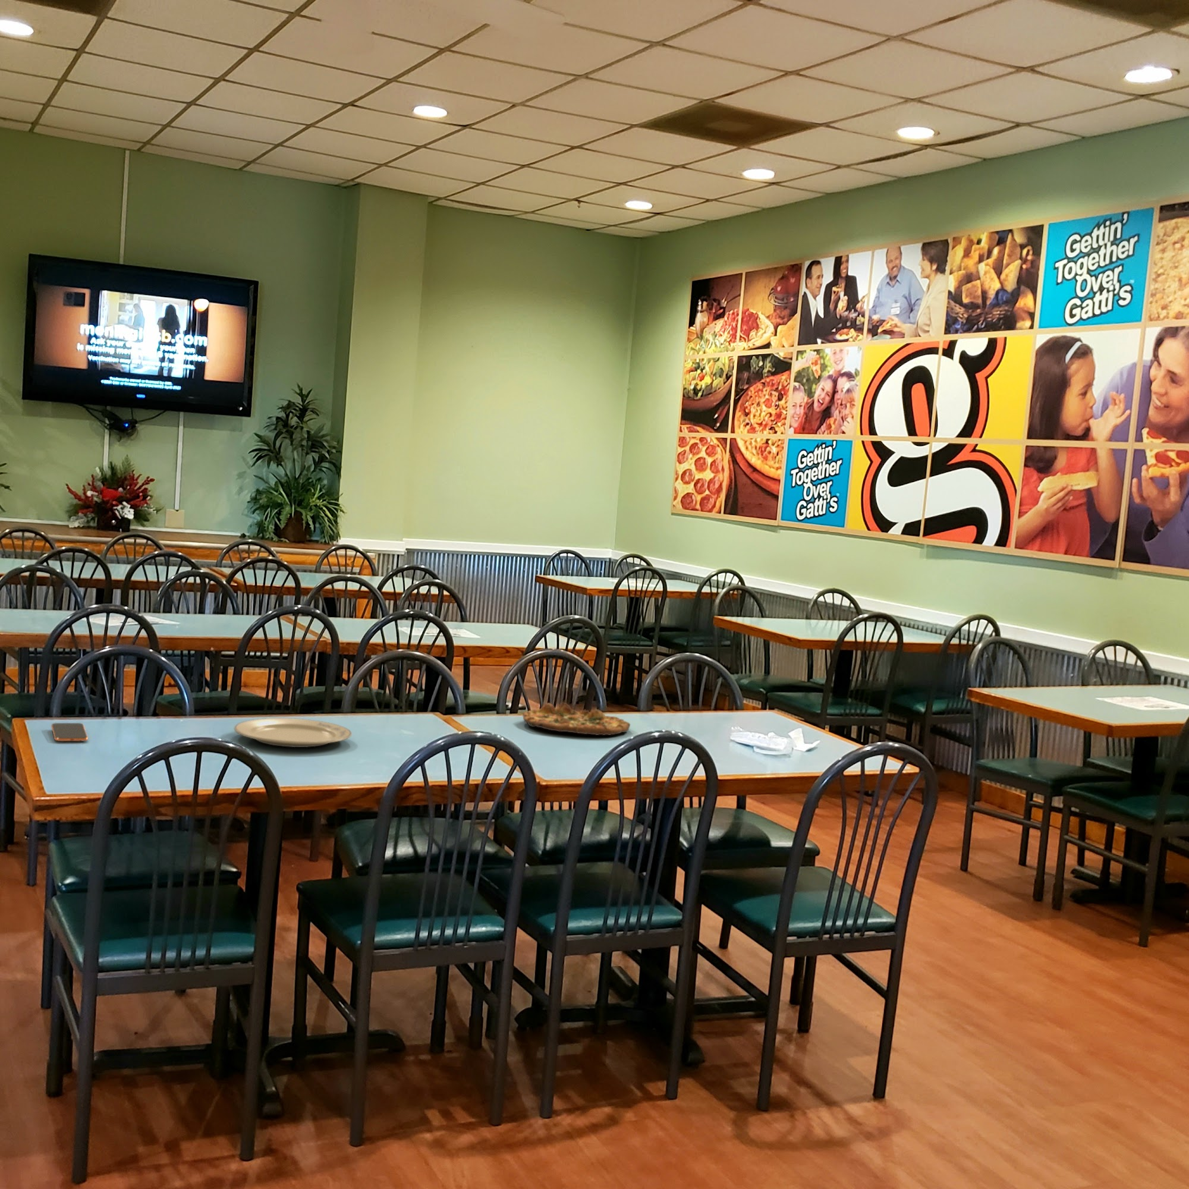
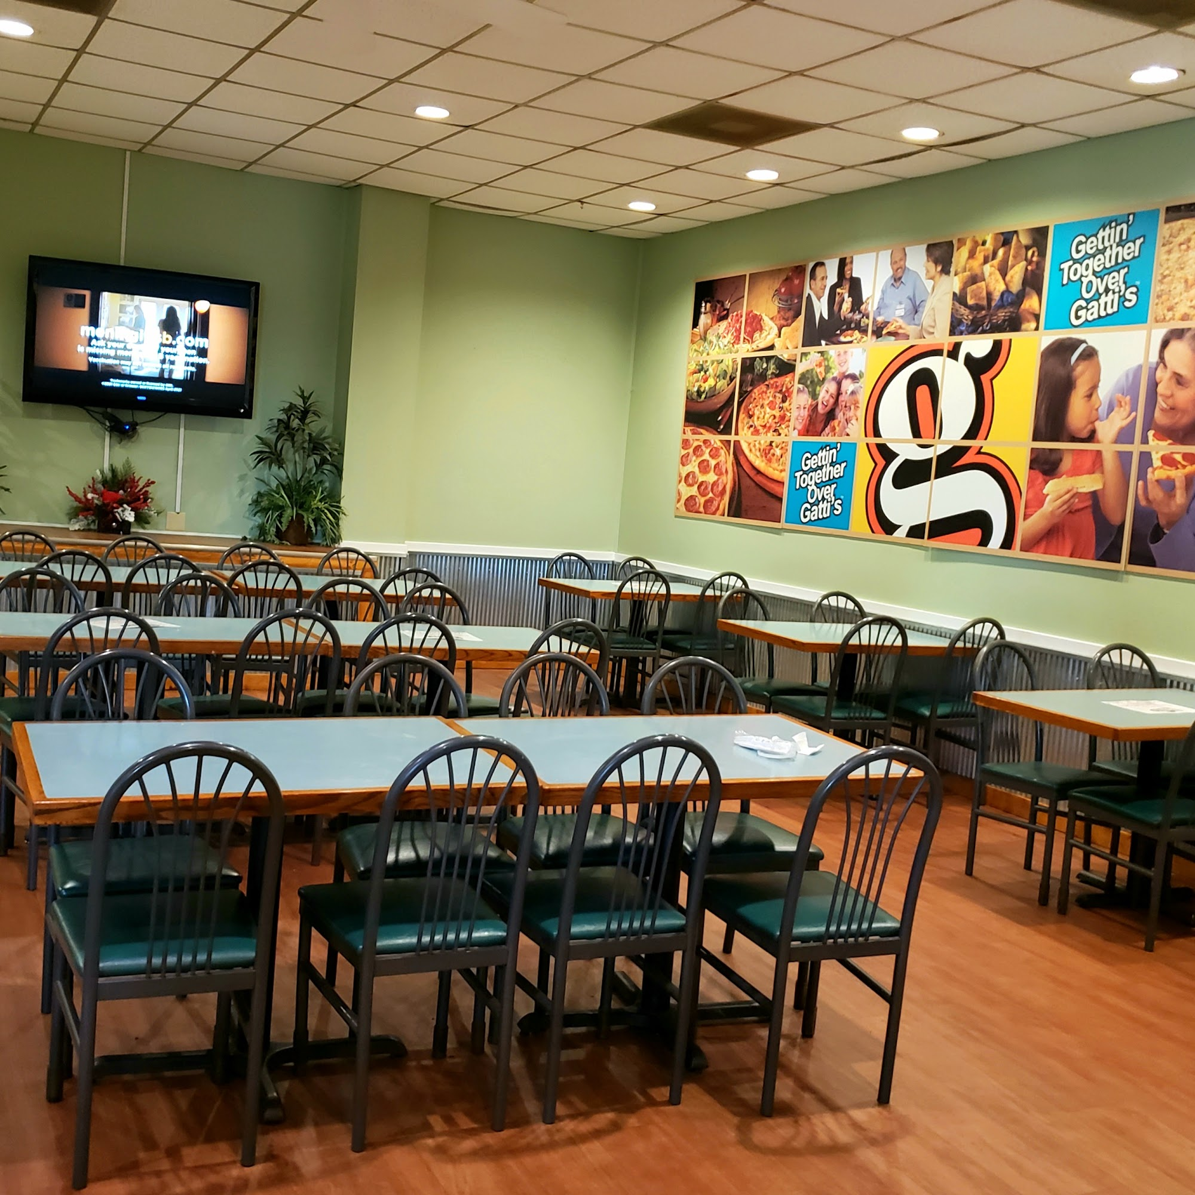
- pizza (576, 719)
- chinaware (293, 734)
- smartphone (69, 732)
